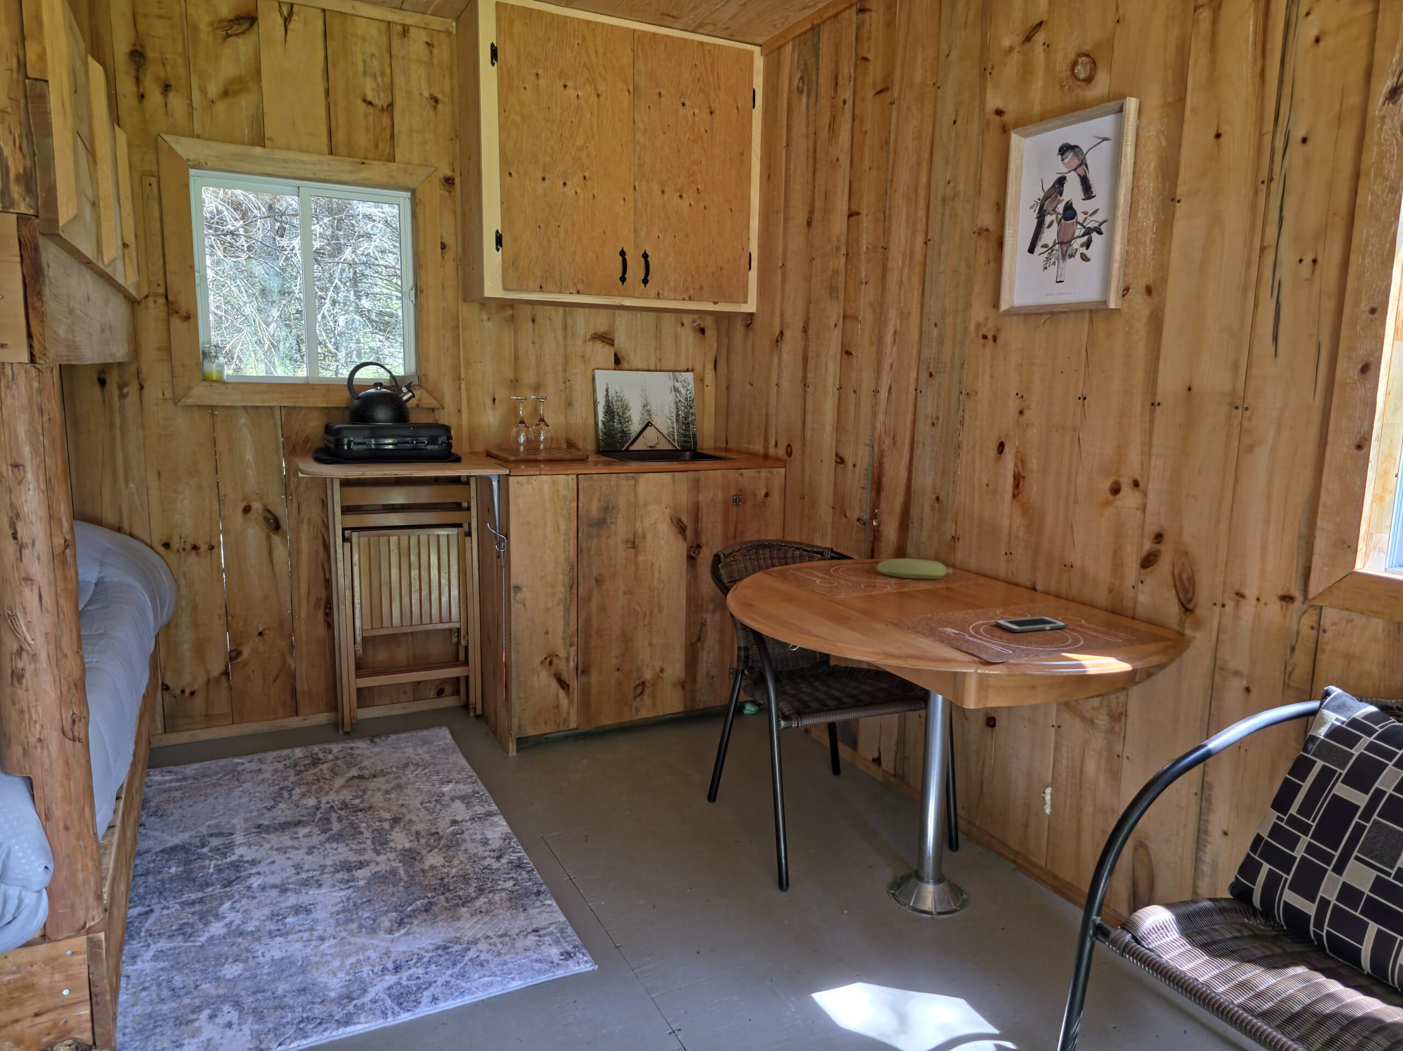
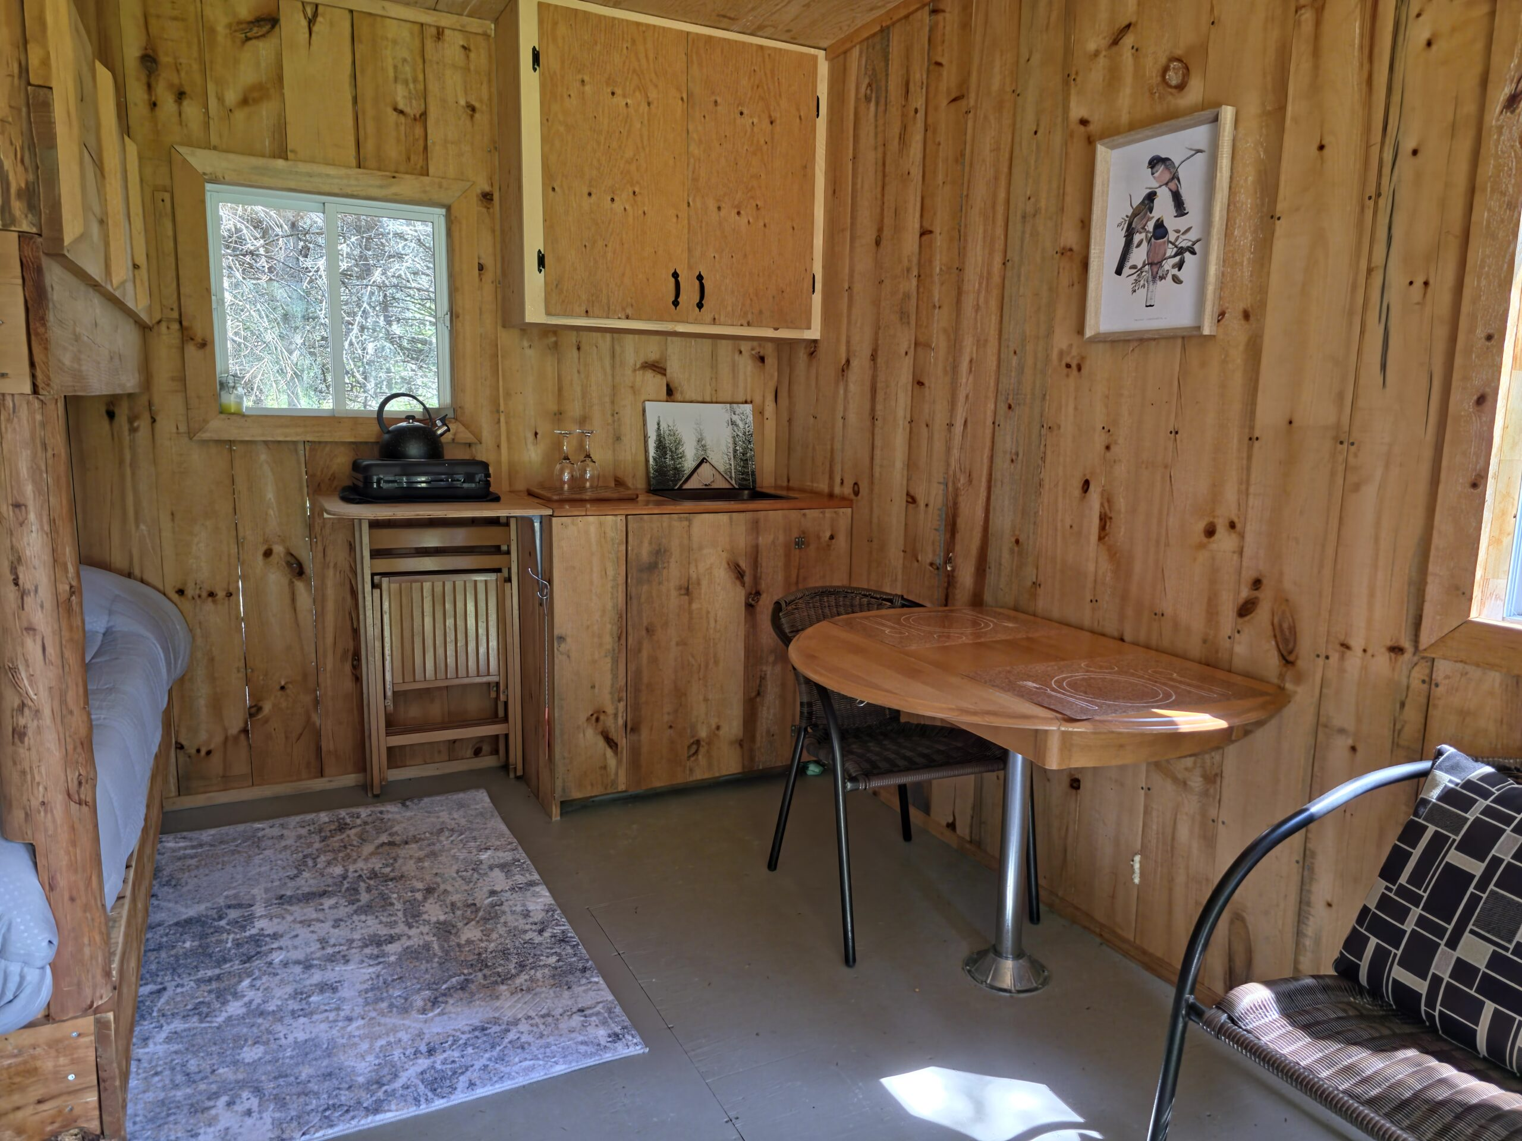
- cell phone (1031, 624)
- banana (917, 566)
